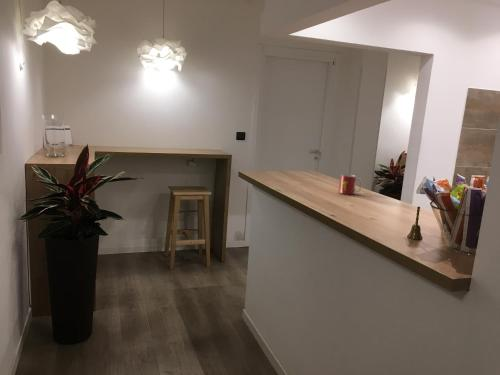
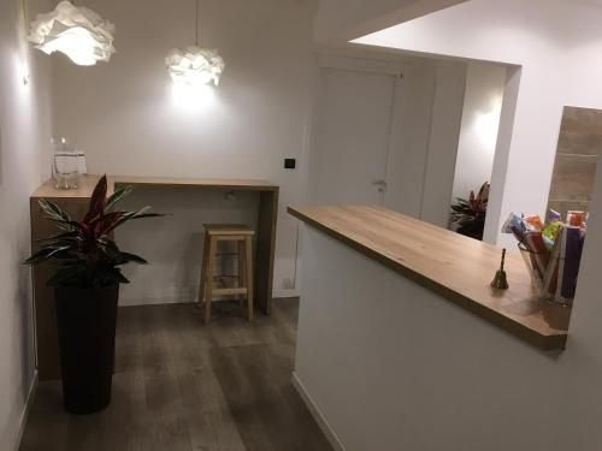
- mug (350, 184)
